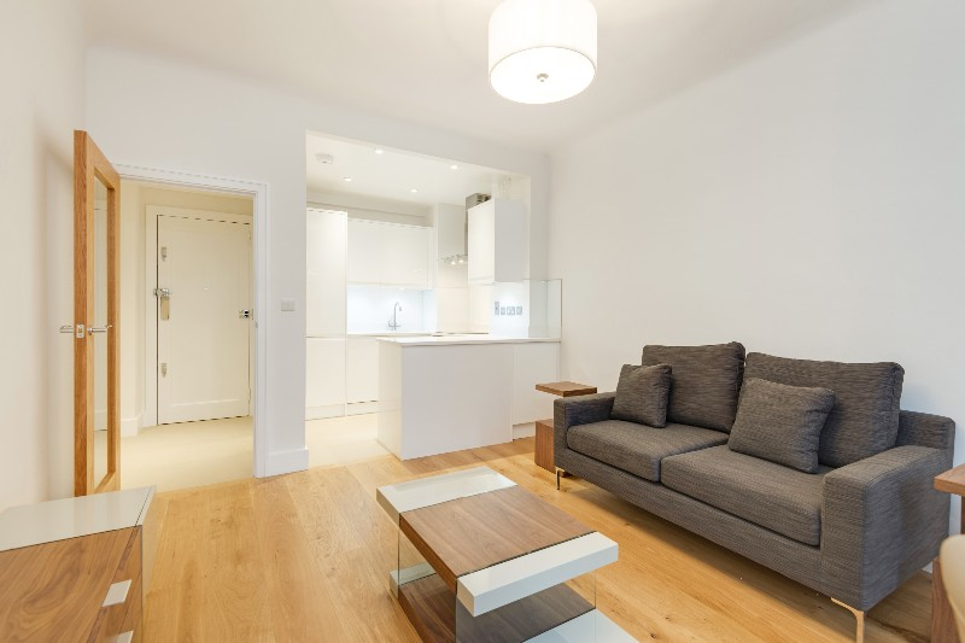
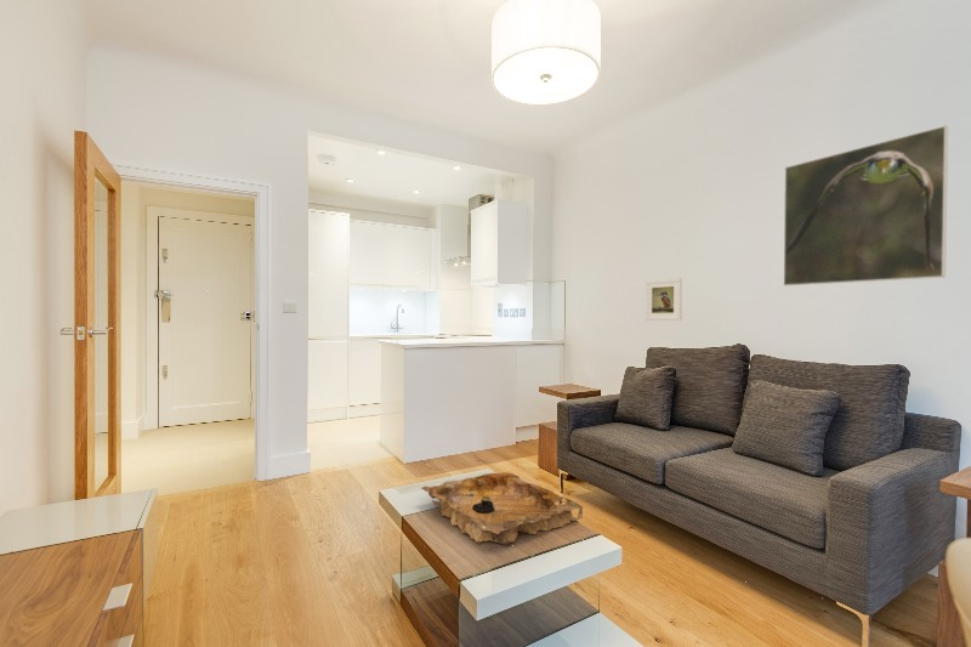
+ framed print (663, 300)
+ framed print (856, 215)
+ decorative tray (499, 503)
